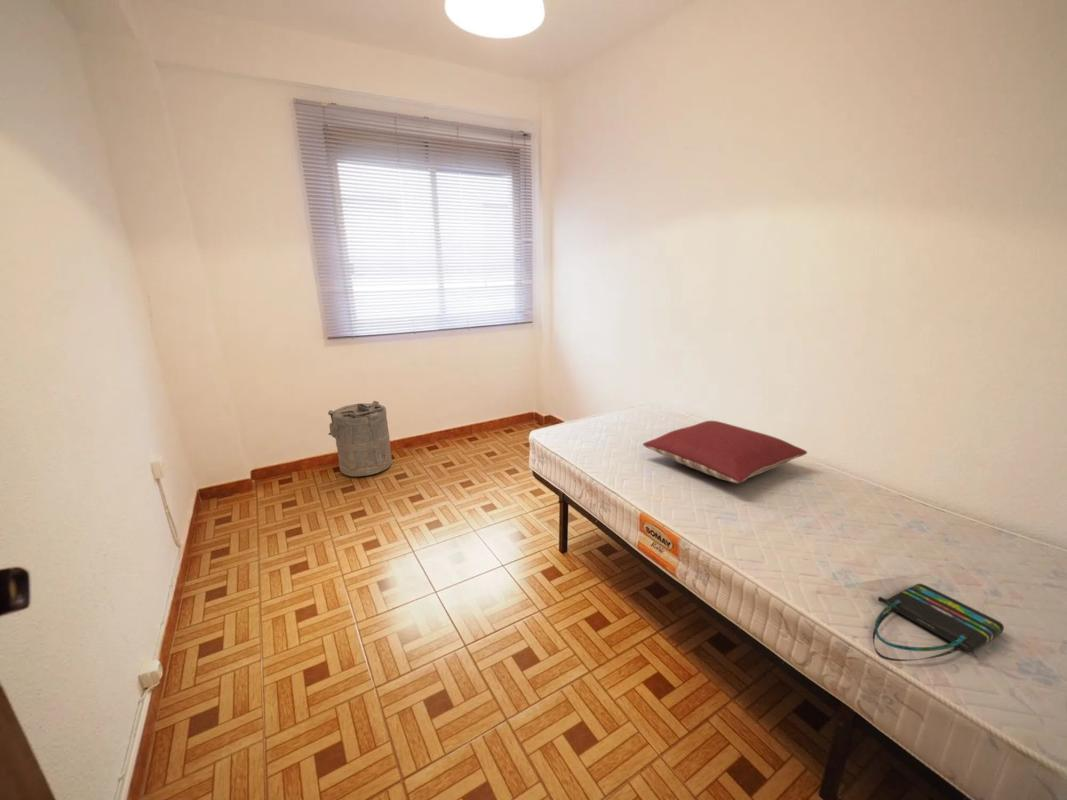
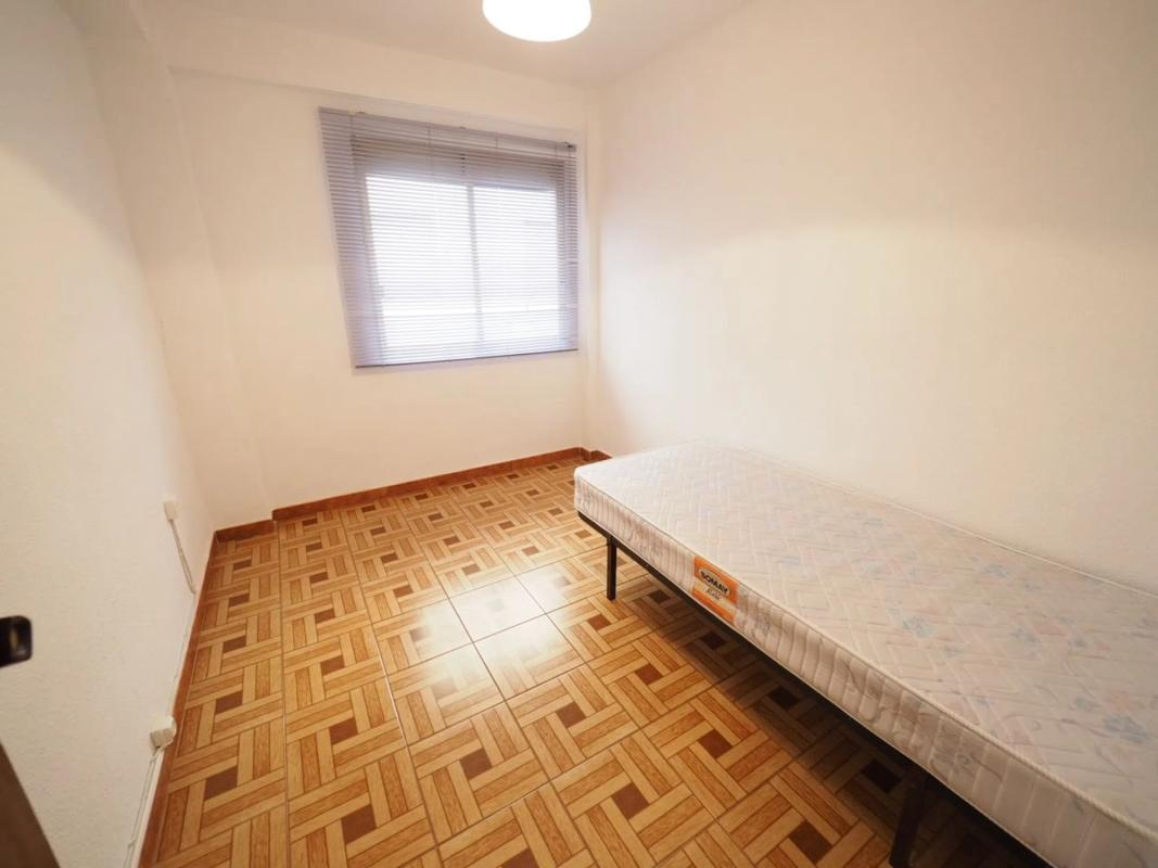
- pillow (721, 448)
- tote bag (921, 623)
- laundry hamper (359, 435)
